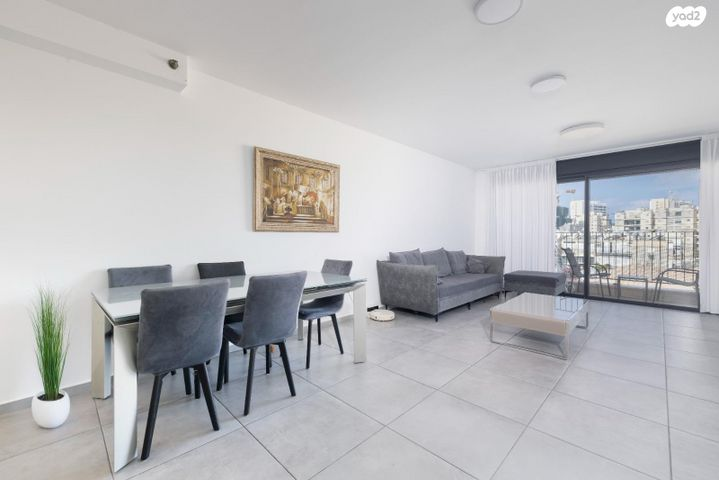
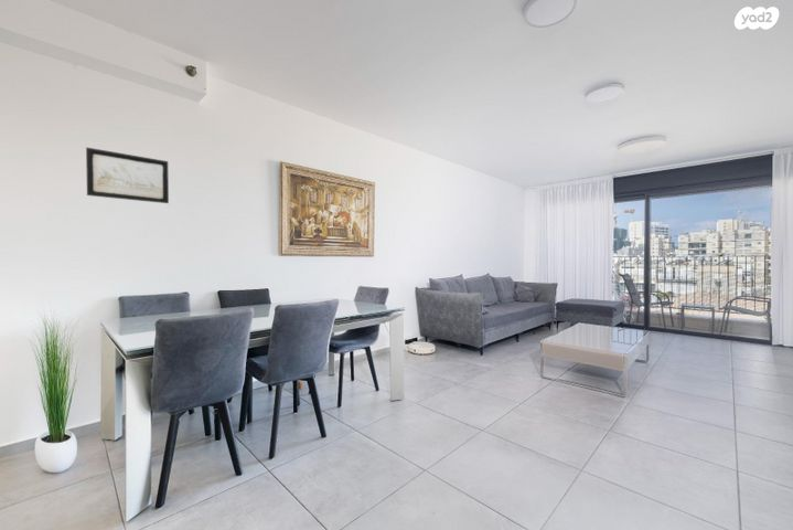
+ wall art (129, 177)
